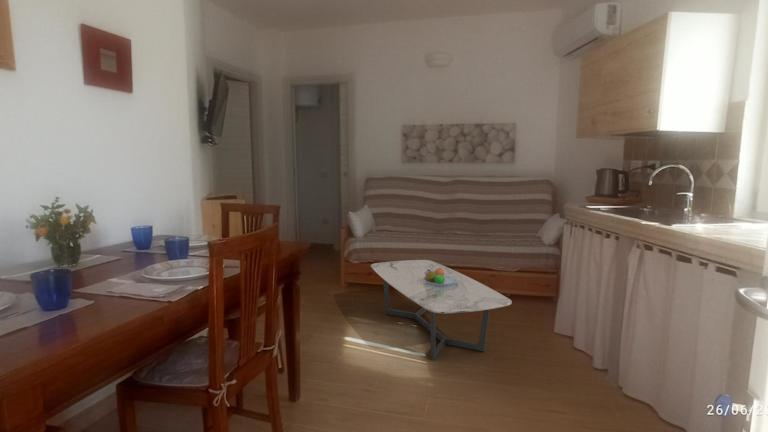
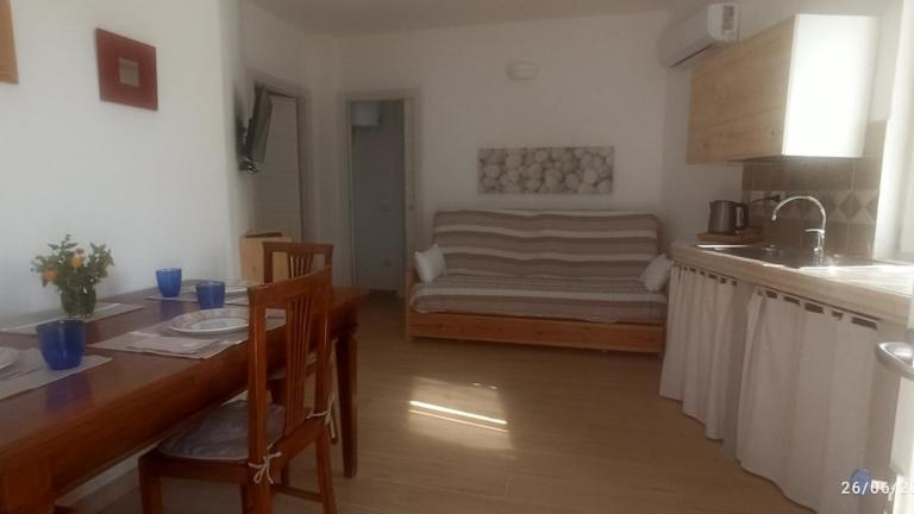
- fruit bowl (439, 275)
- coffee table (430, 305)
